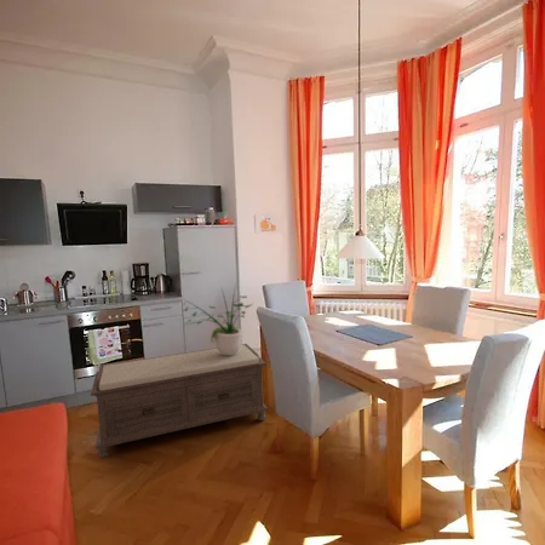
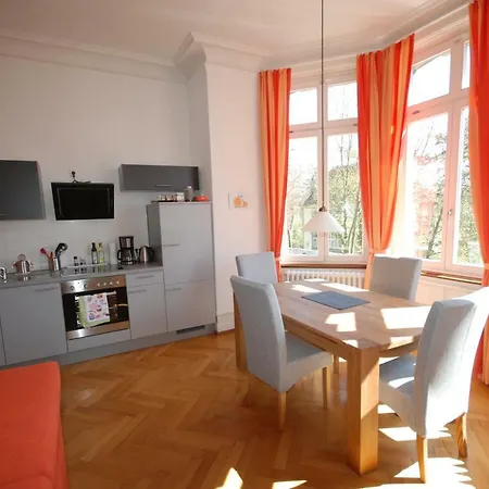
- potted plant (214, 319)
- bench (183, 394)
